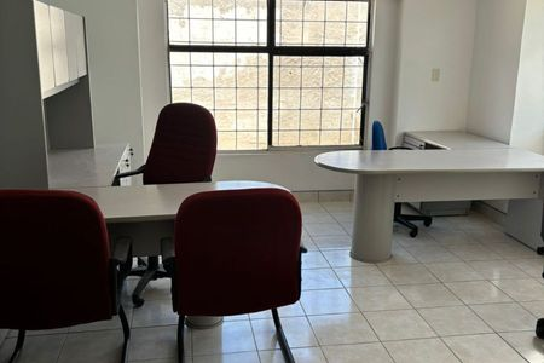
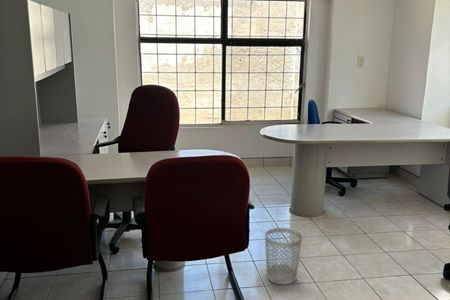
+ wastebasket (282, 256)
